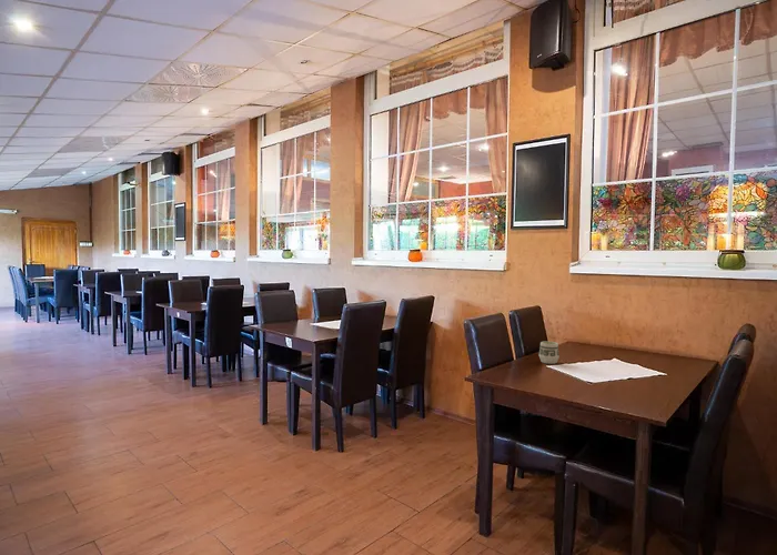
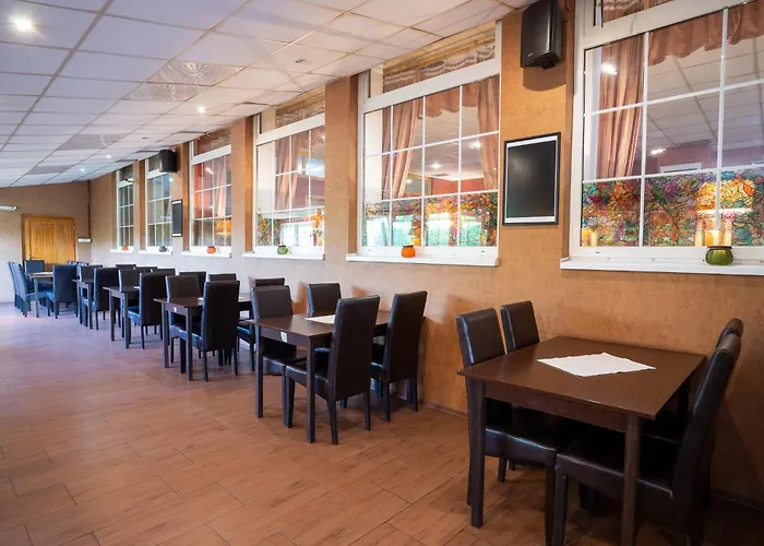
- cup (548, 352)
